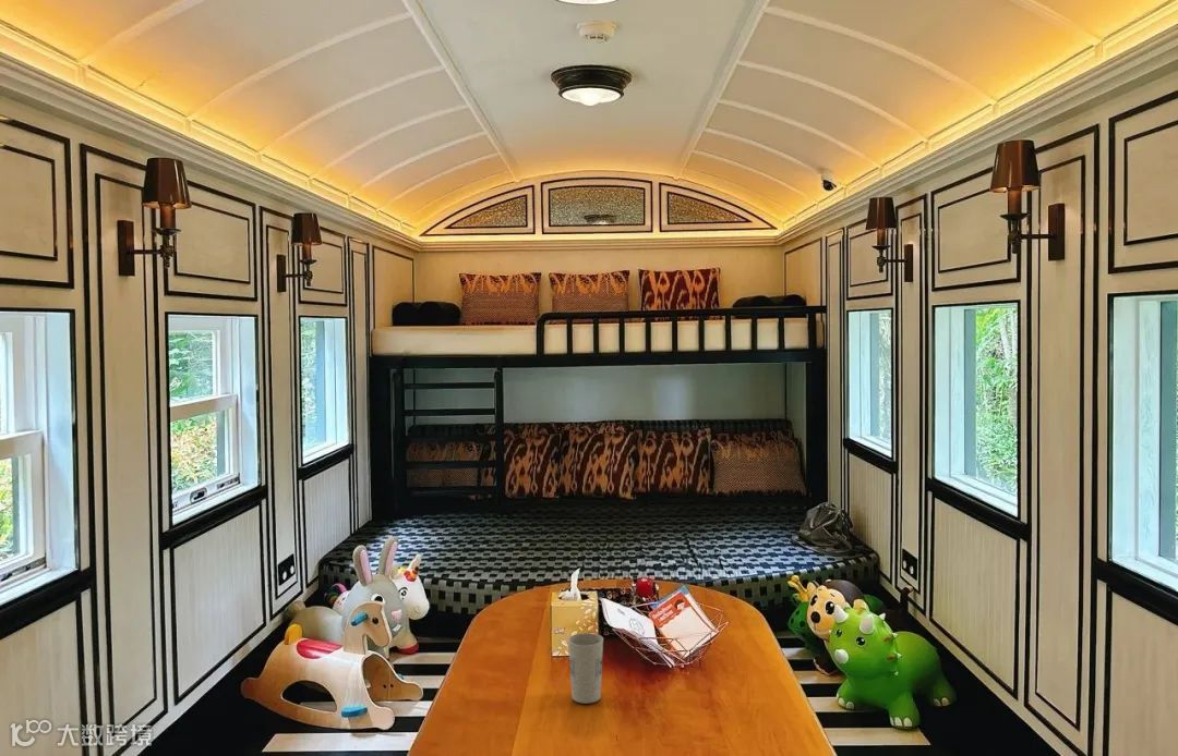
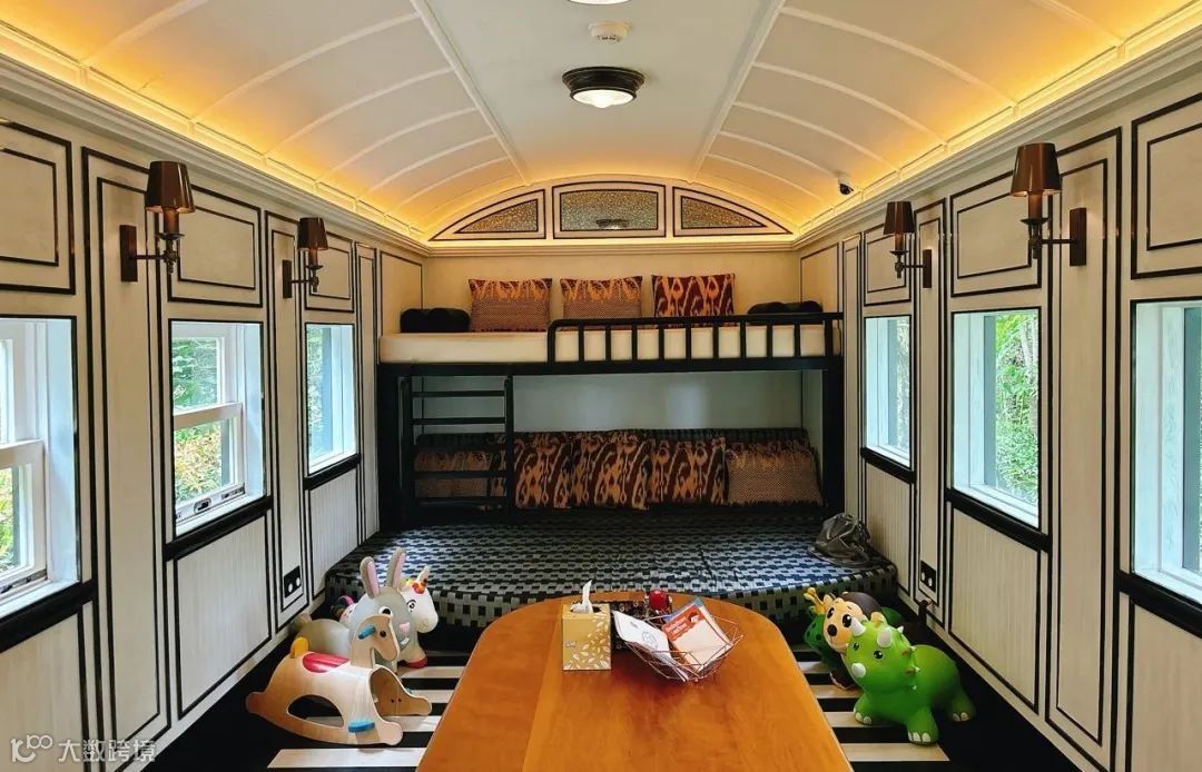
- cup (586, 668)
